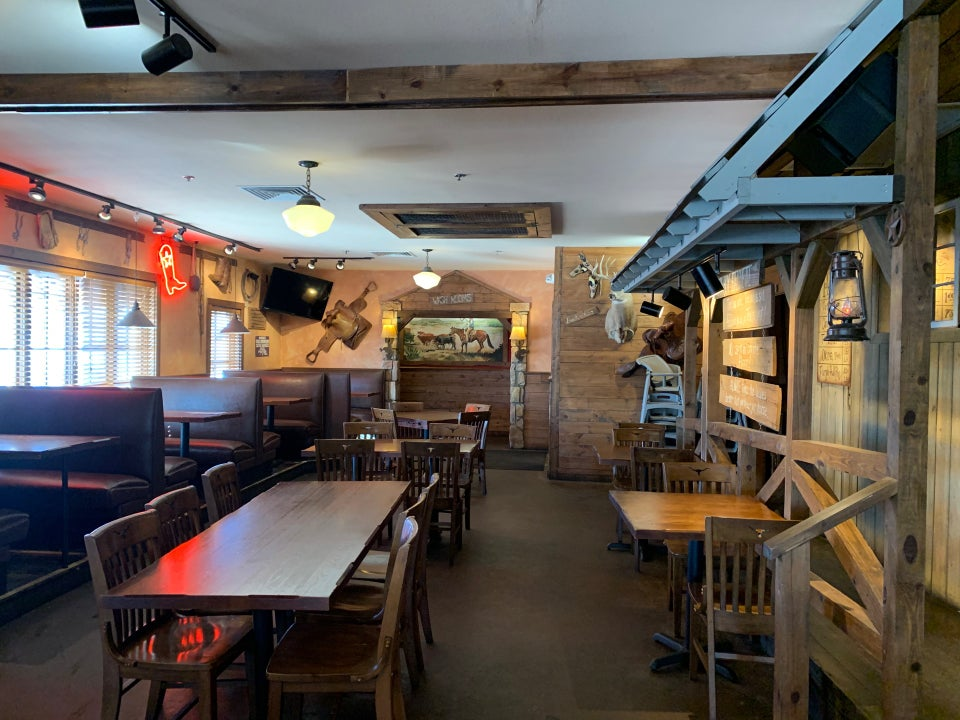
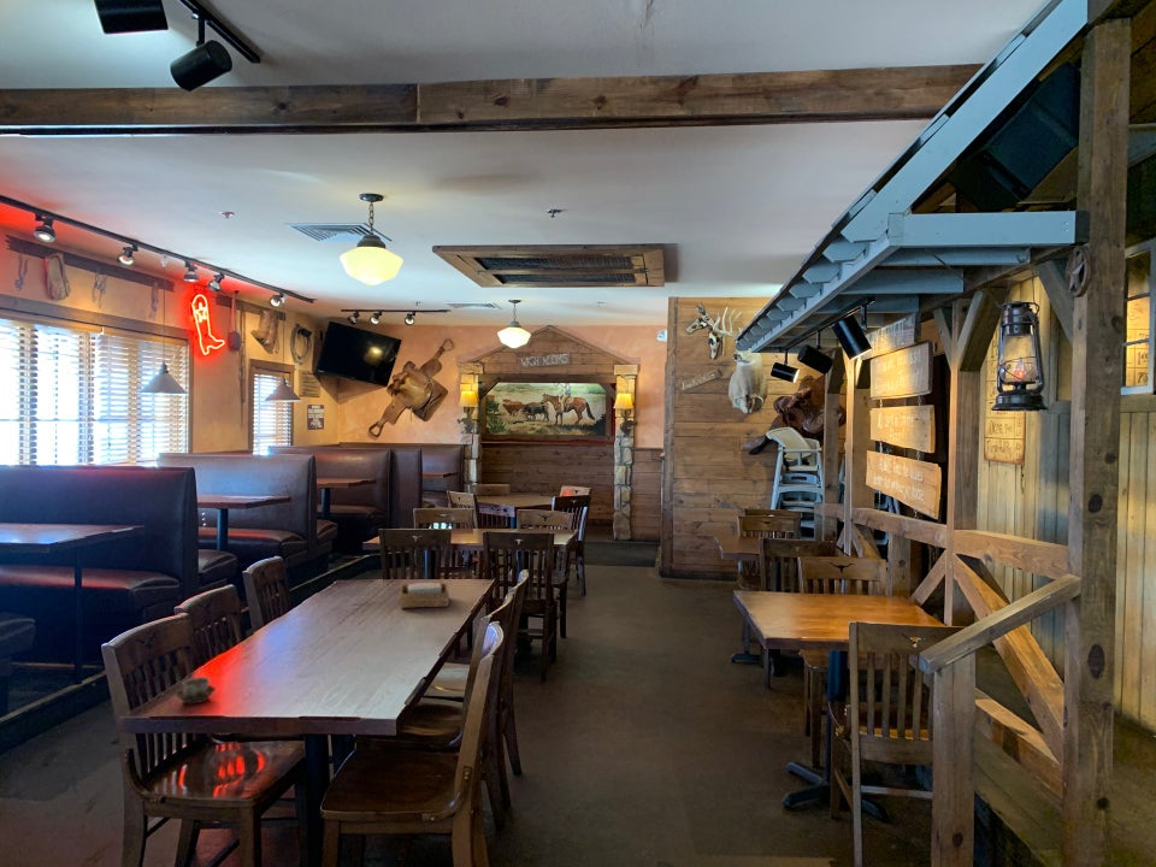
+ cup (195, 690)
+ napkin holder (424, 592)
